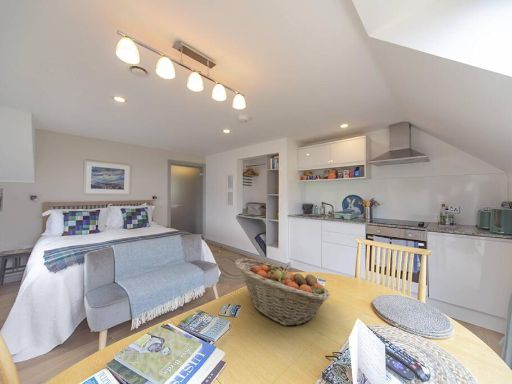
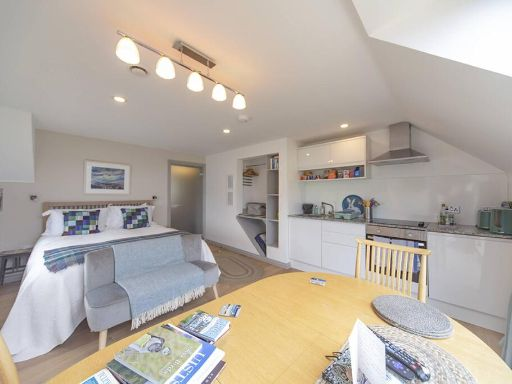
- fruit basket (278, 283)
